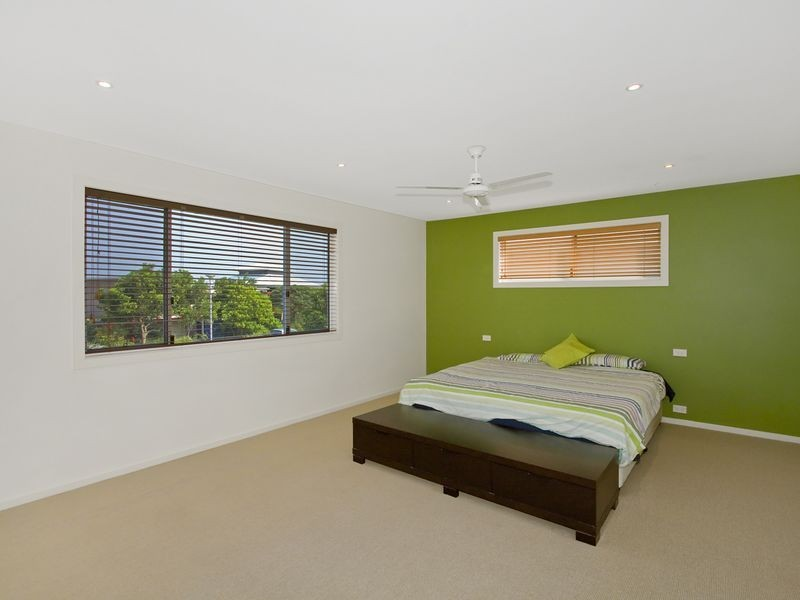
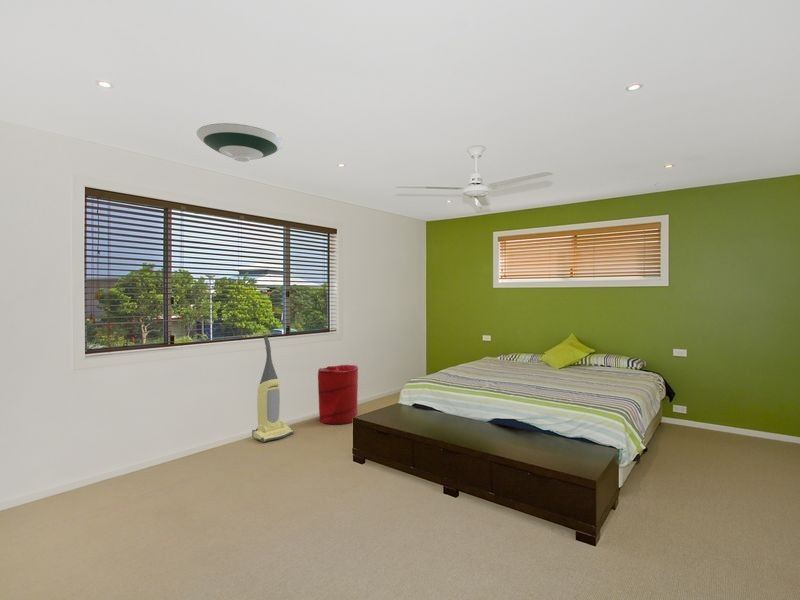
+ vacuum cleaner (272, 386)
+ laundry hamper (337, 392)
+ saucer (241, 149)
